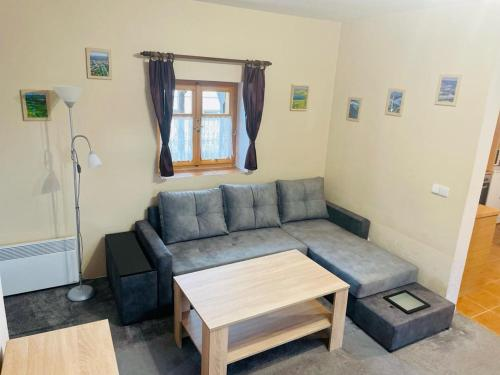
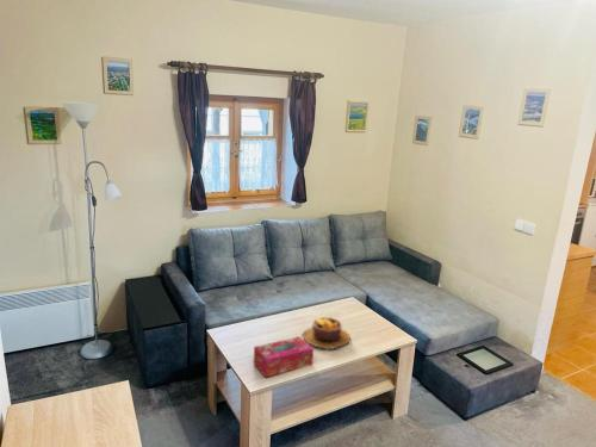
+ bowl (327, 329)
+ tissue box (283, 355)
